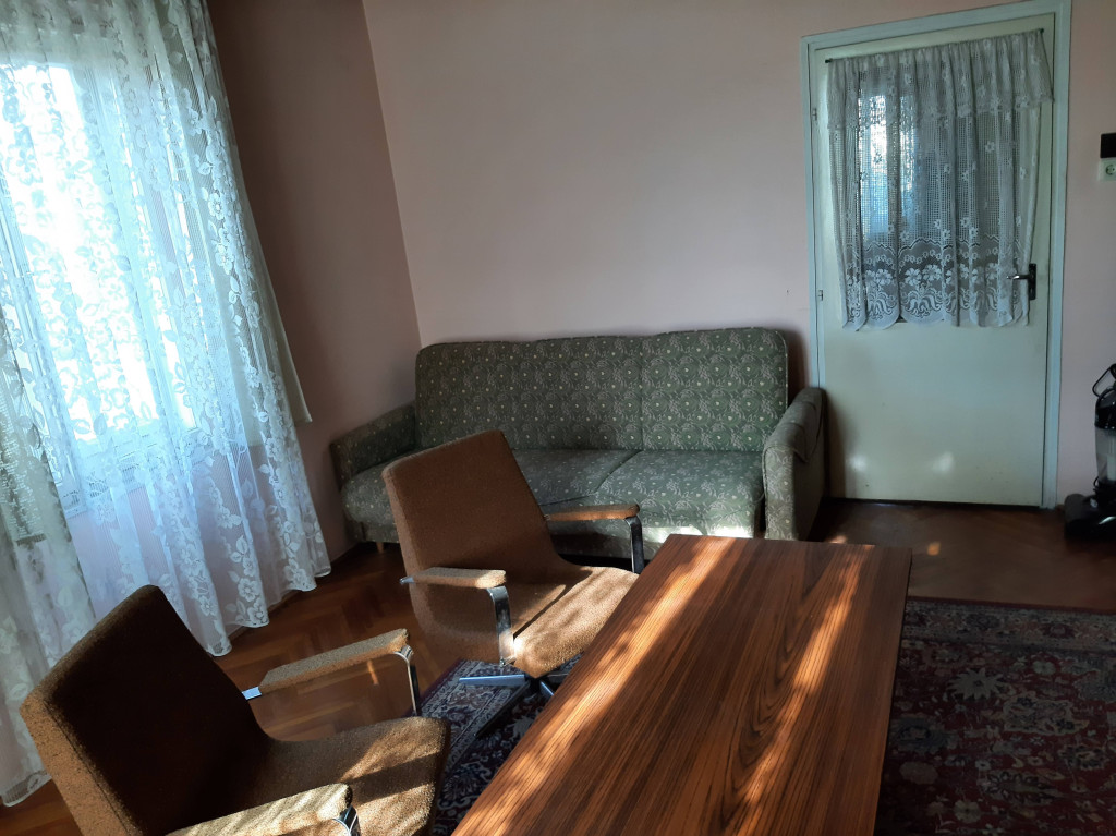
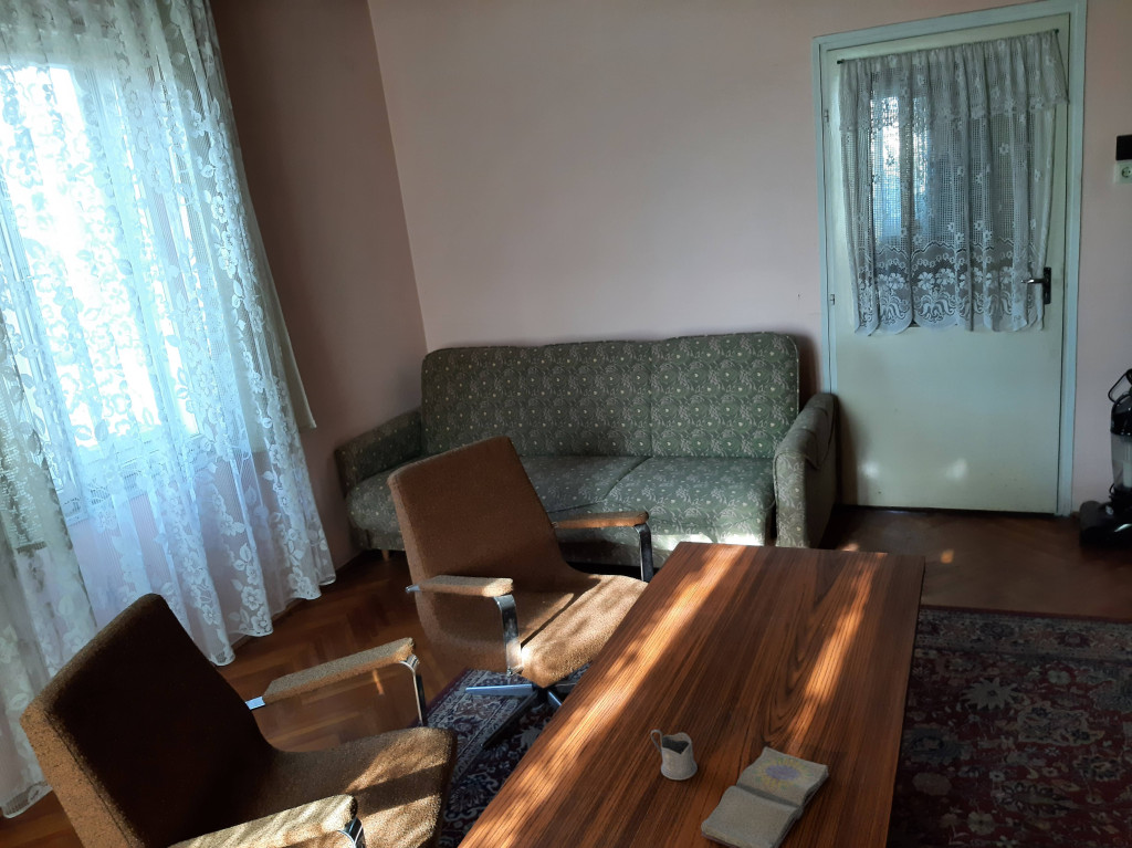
+ tea glass holder (673, 745)
+ diary (766, 797)
